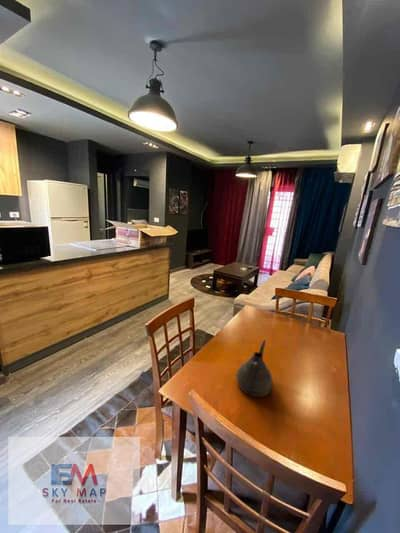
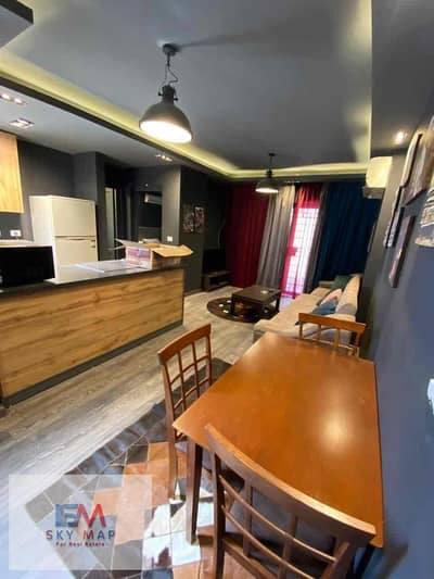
- teapot (257, 365)
